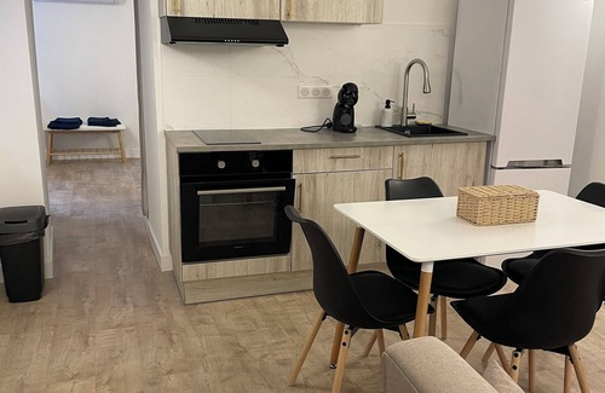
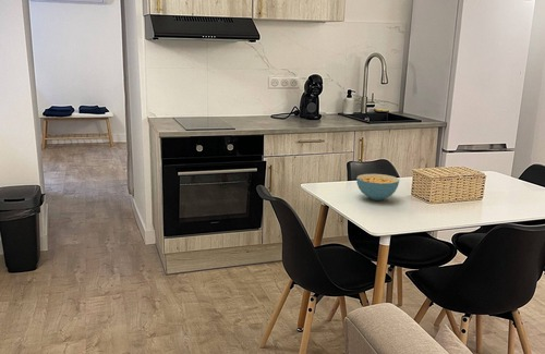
+ cereal bowl (377, 188)
